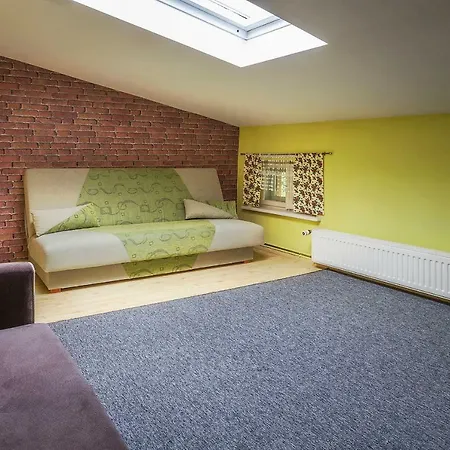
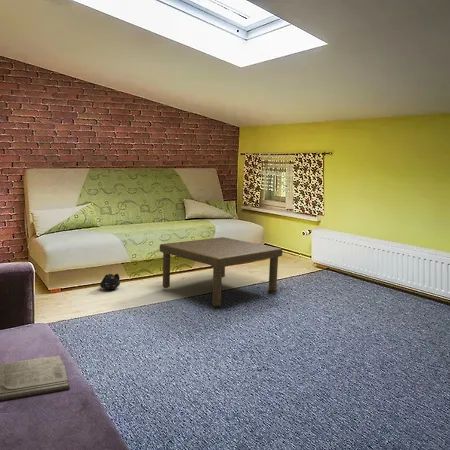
+ plush toy (109, 280)
+ diary (32, 372)
+ coffee table (220, 268)
